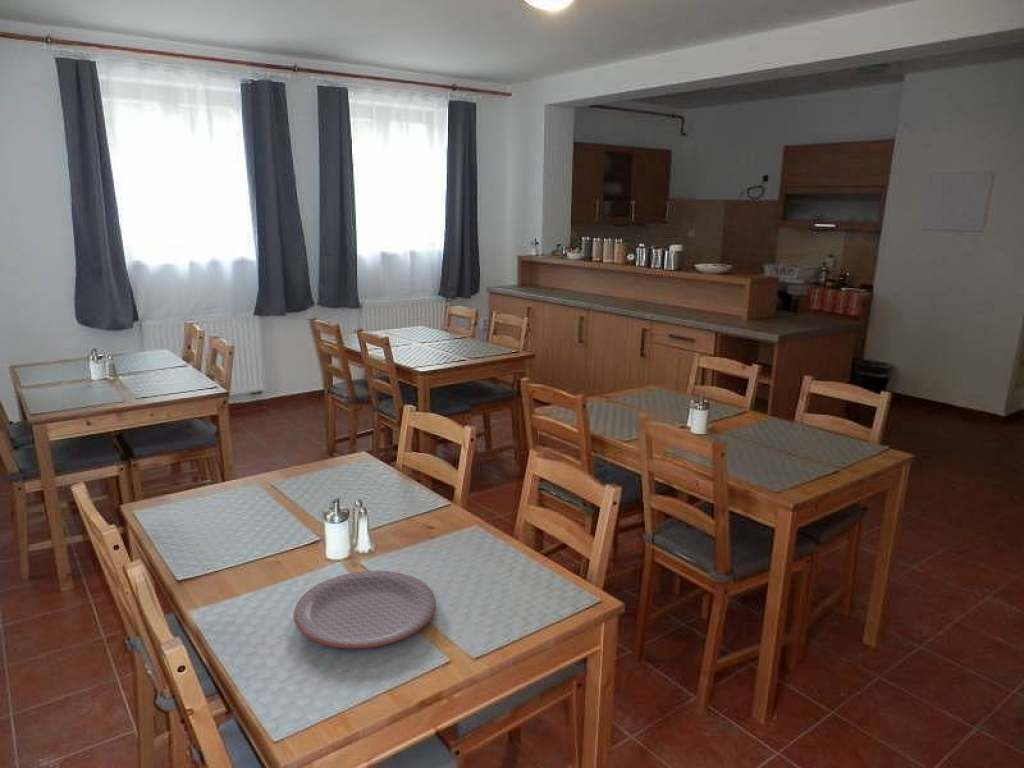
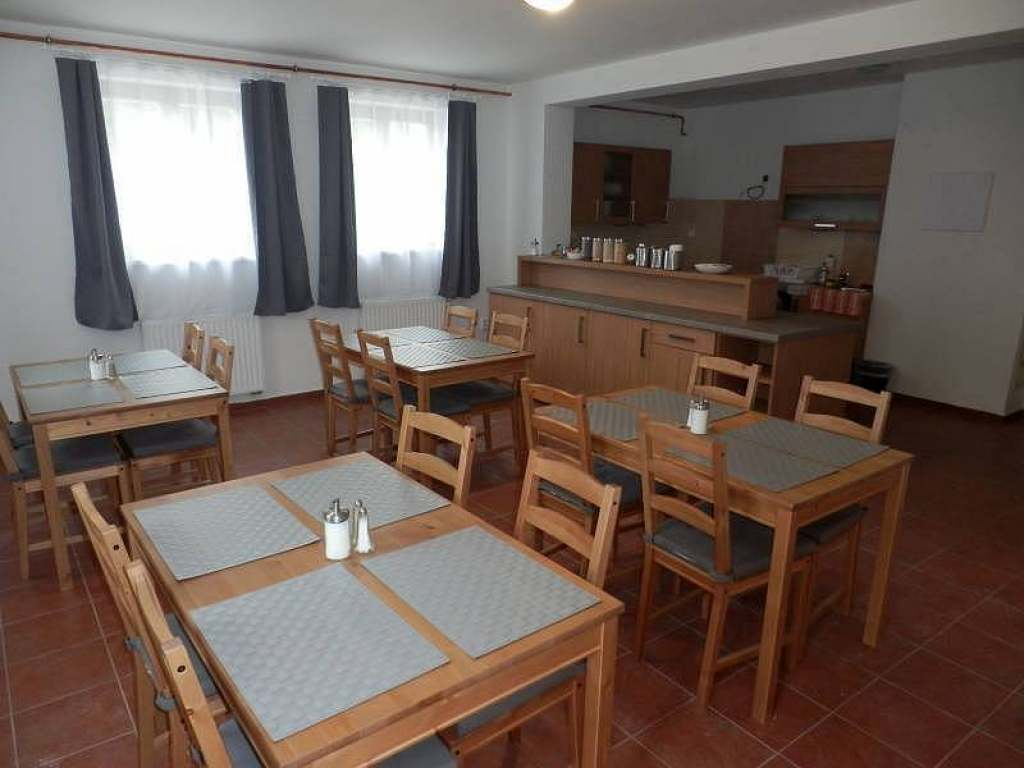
- plate (366, 609)
